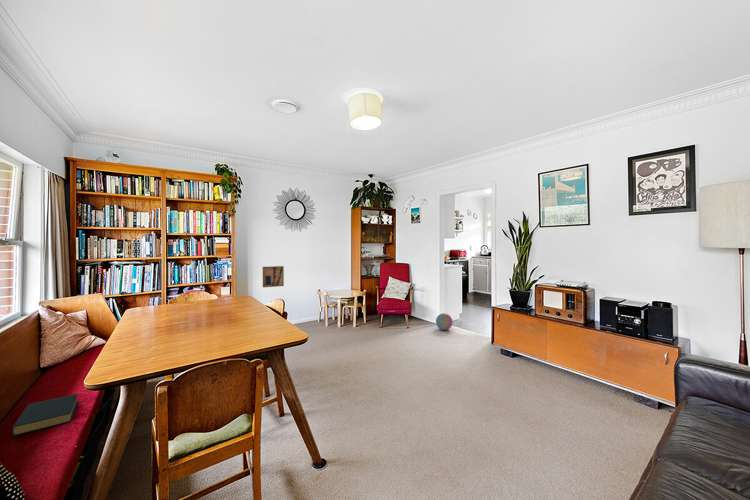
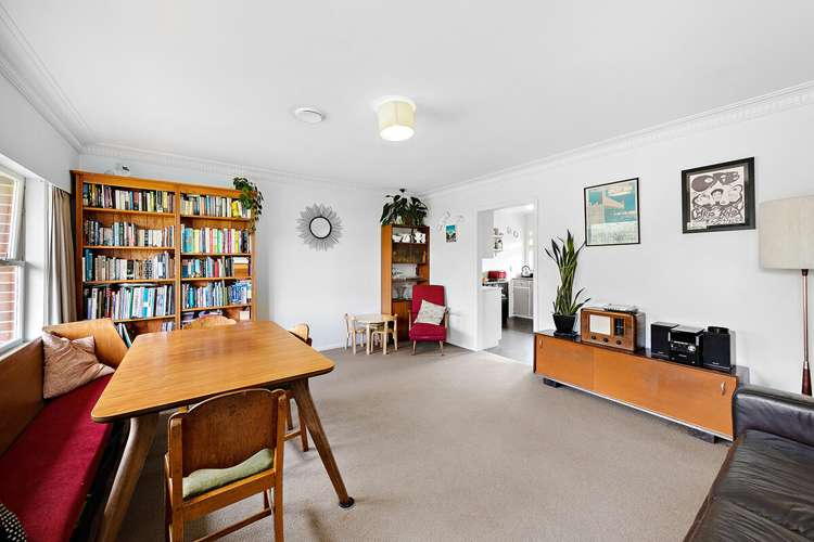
- wall art (273, 276)
- hardback book (48, 412)
- ball (444, 321)
